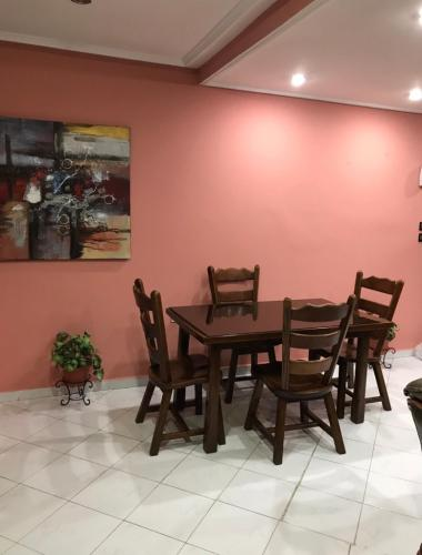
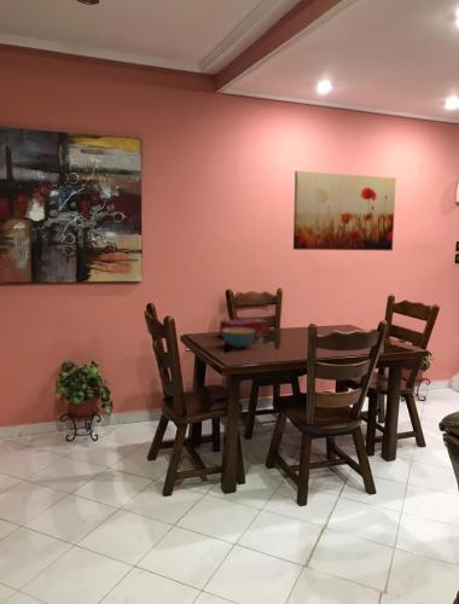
+ cereal bowl (238, 338)
+ tissue box (244, 327)
+ wall art (345, 213)
